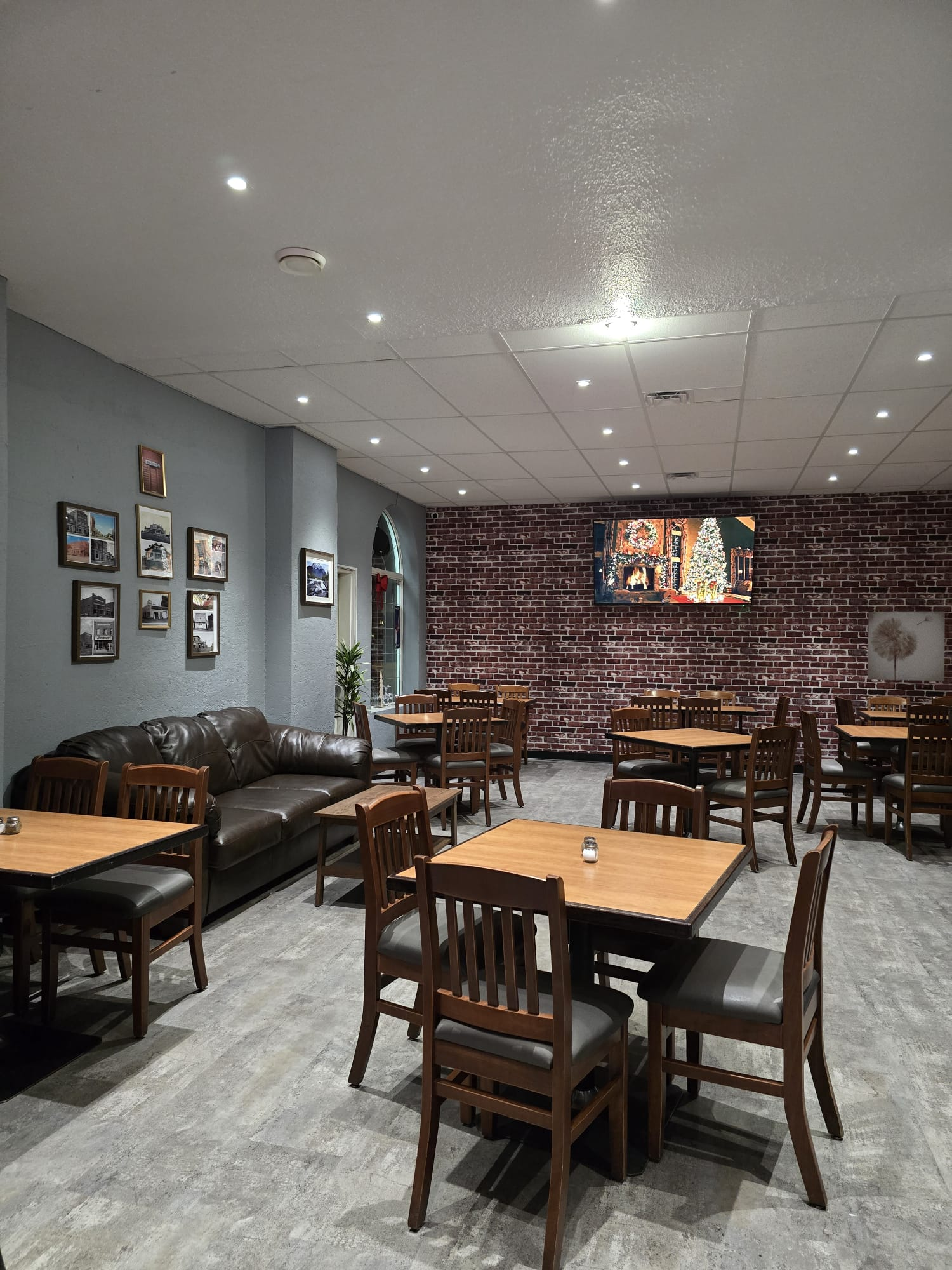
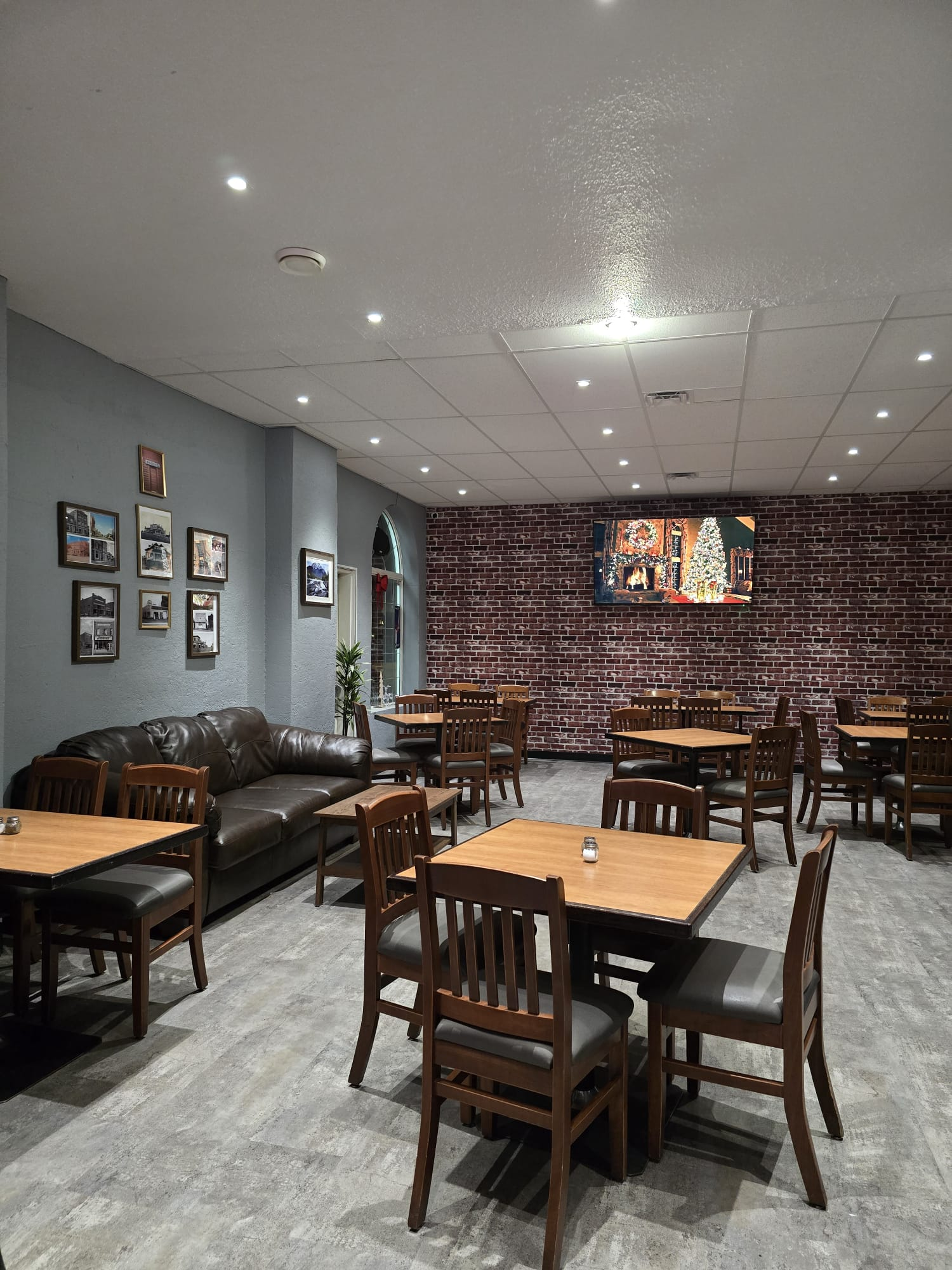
- wall art (906, 646)
